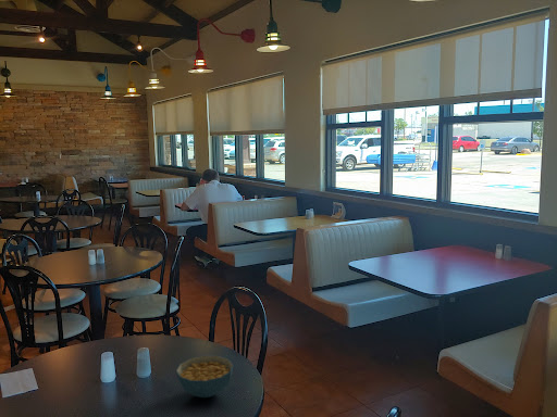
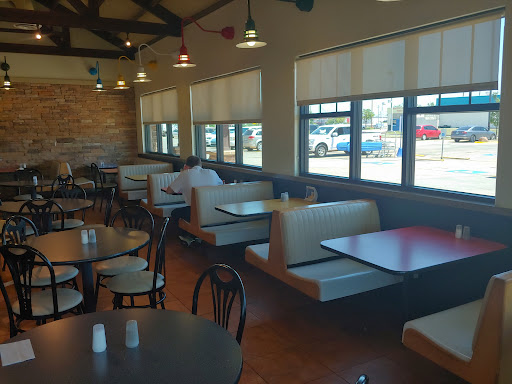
- cereal bowl (205, 380)
